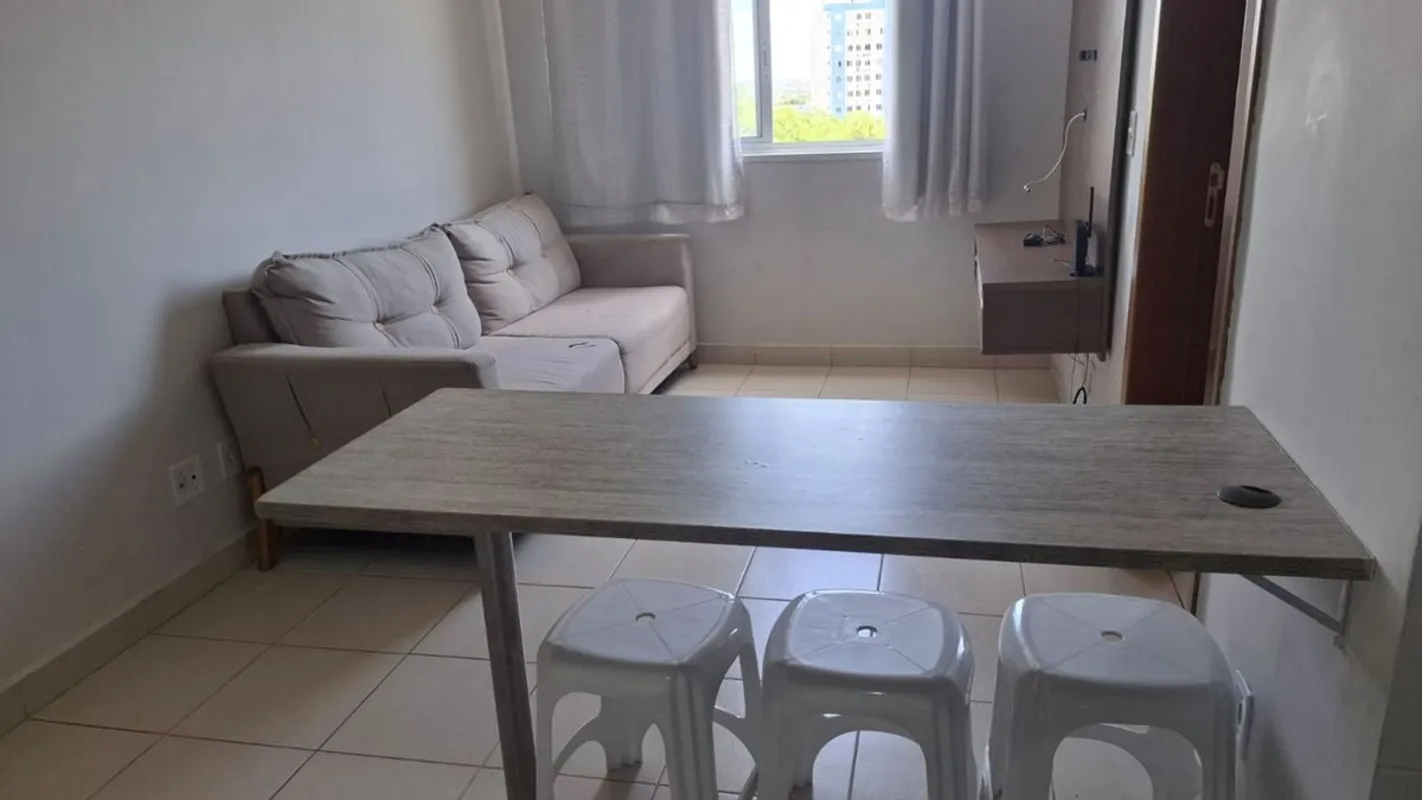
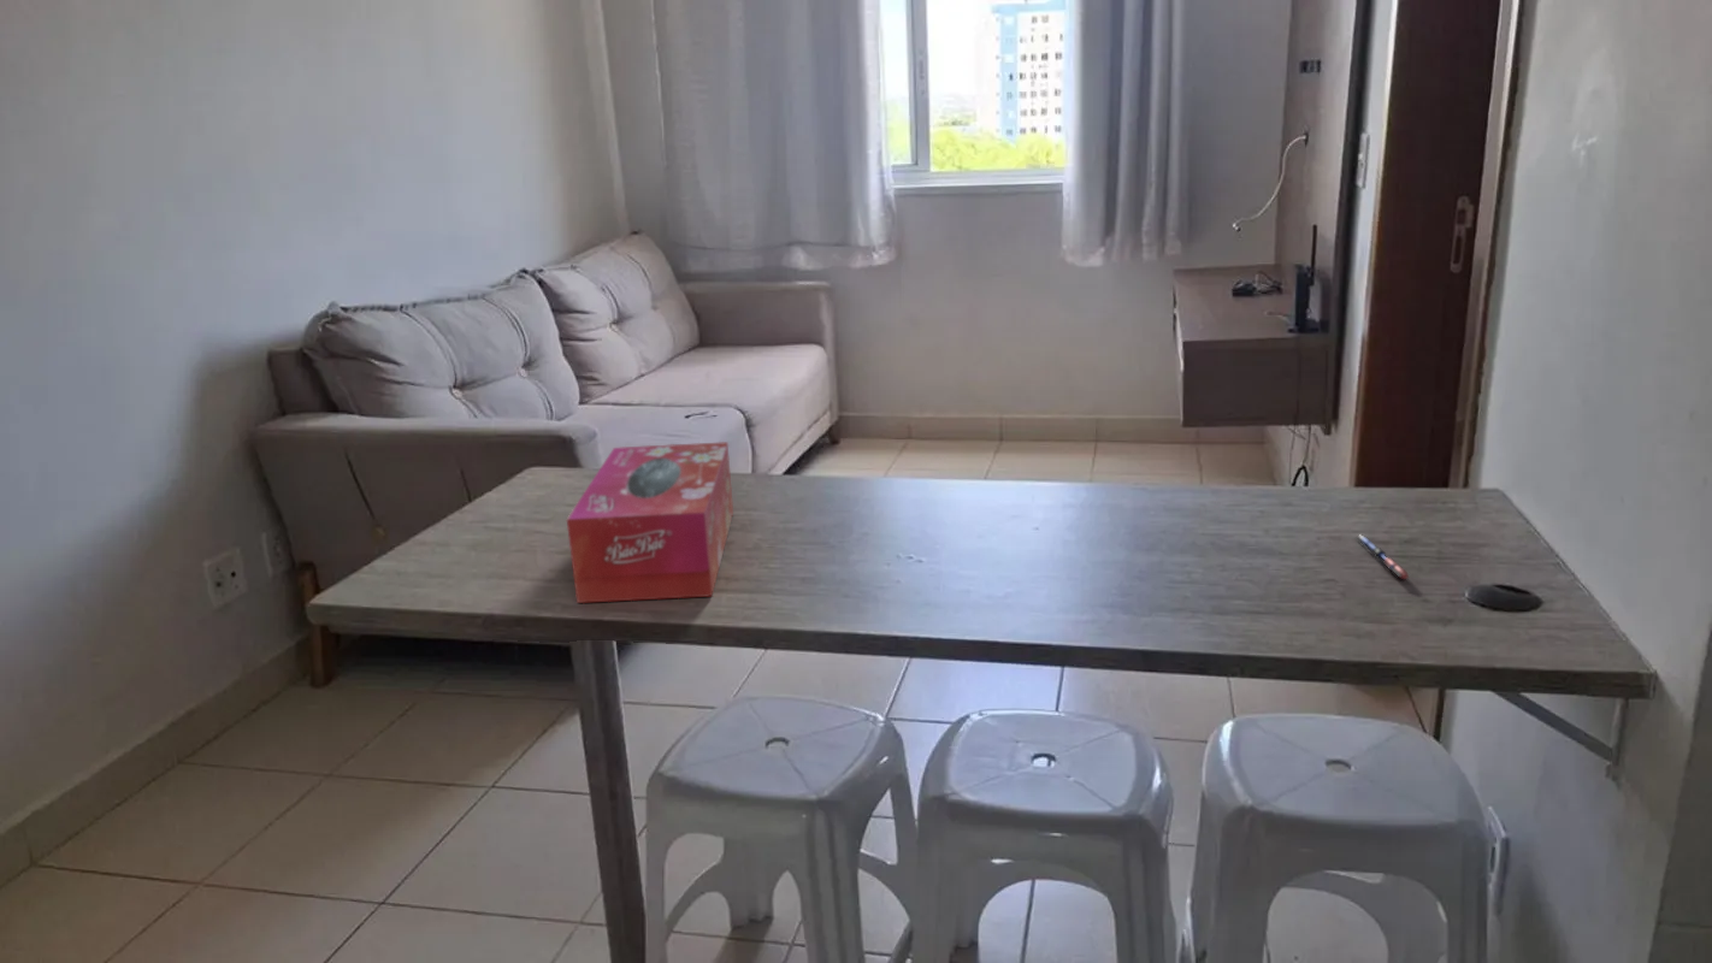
+ tissue box (659, 515)
+ pen (1381, 554)
